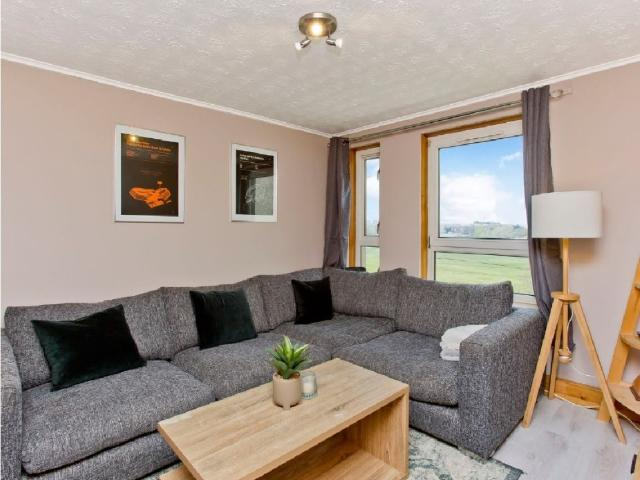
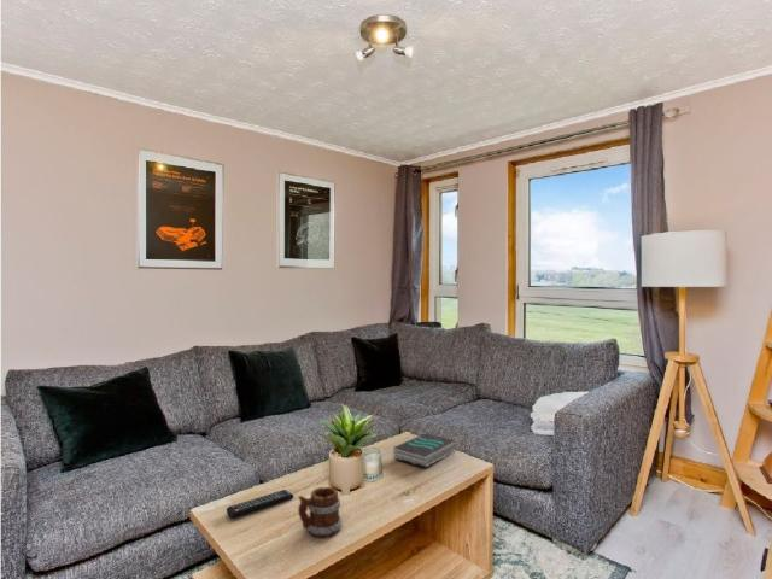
+ mug (320, 510)
+ book (425, 449)
+ remote control (261, 503)
